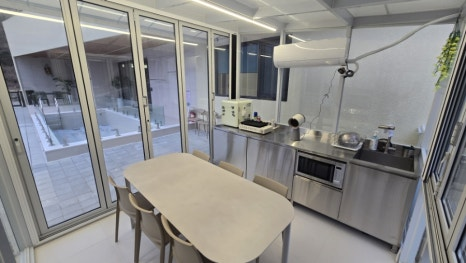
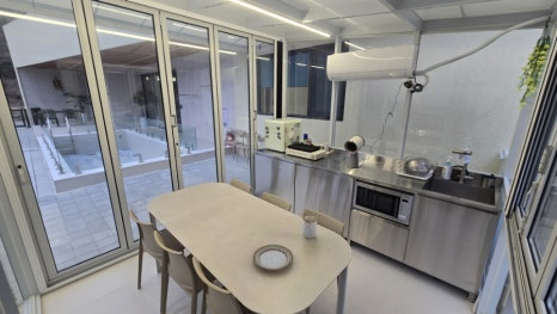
+ utensil holder (307, 224)
+ plate (273, 257)
